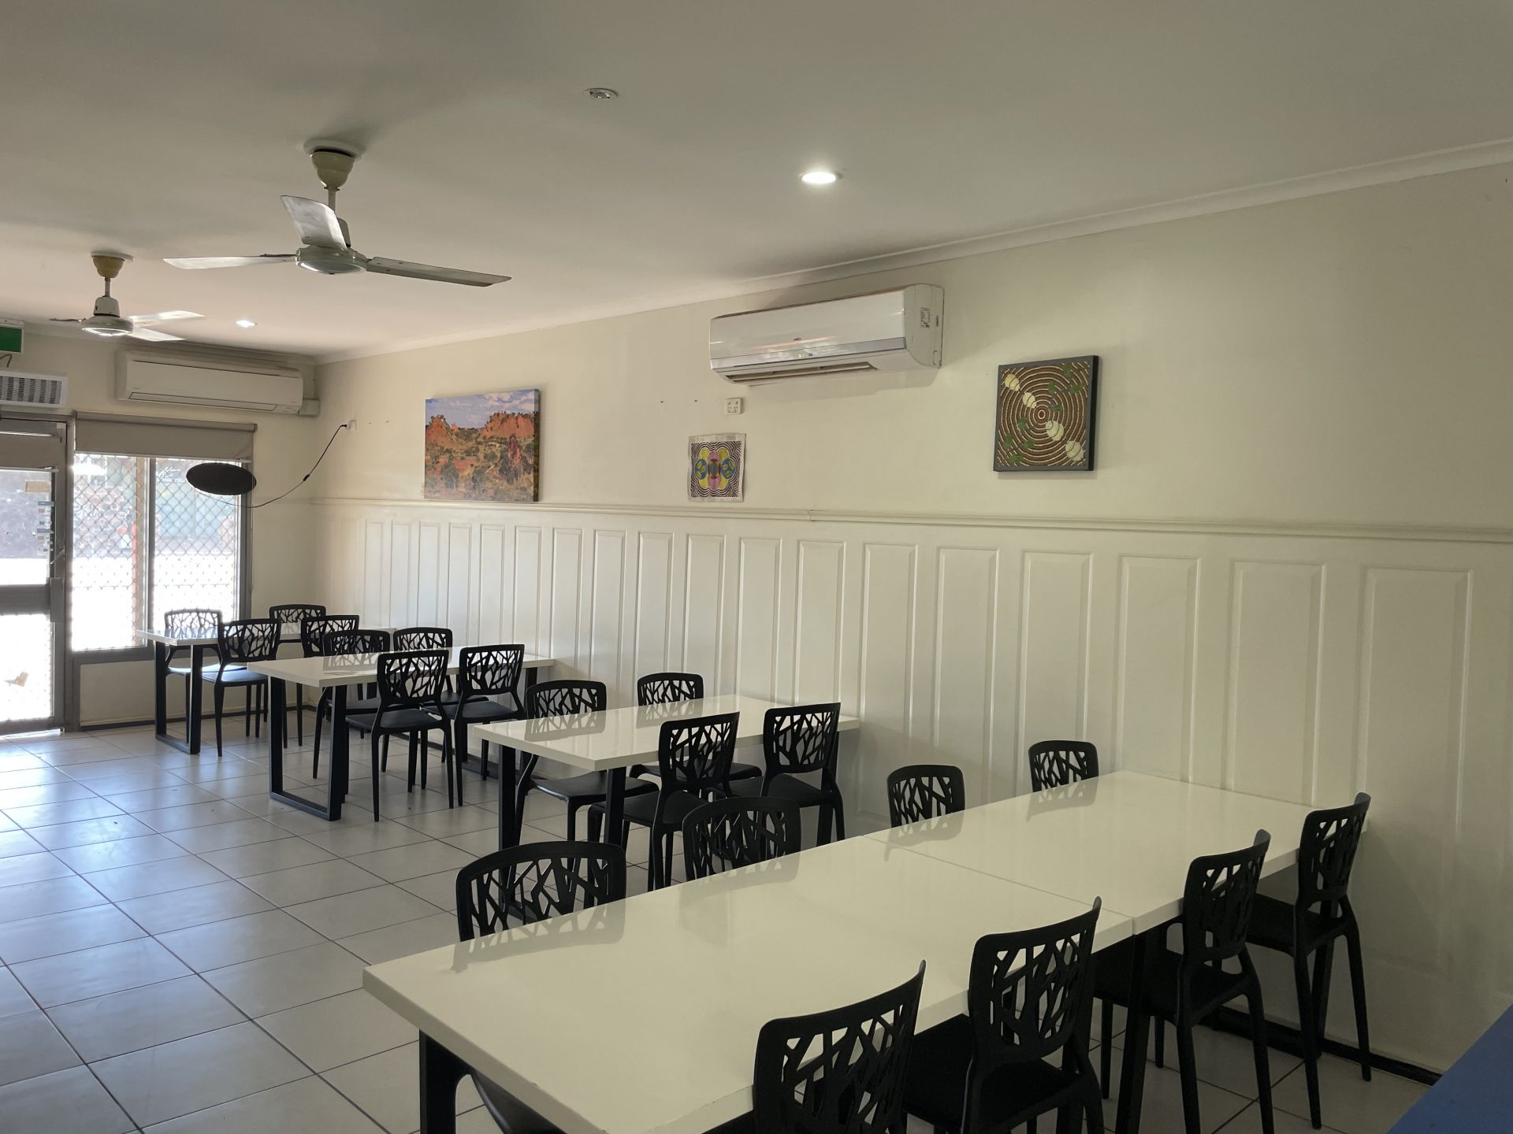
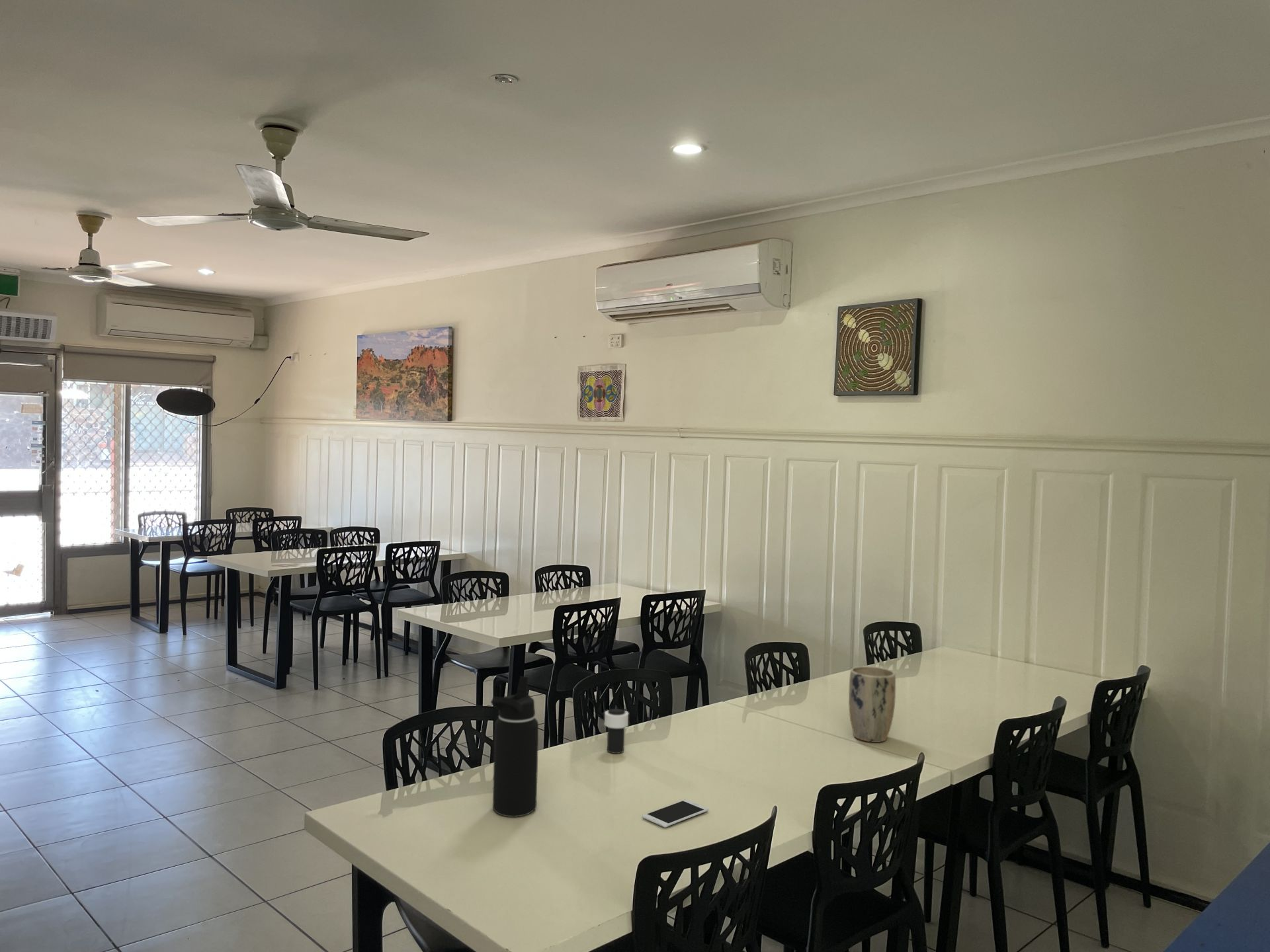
+ plant pot (871, 704)
+ cup (616, 731)
+ smartphone (675, 813)
+ water bottle (513, 746)
